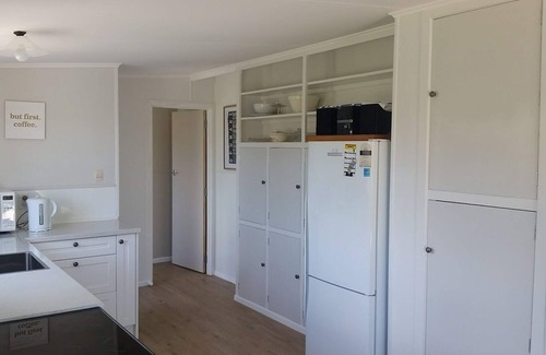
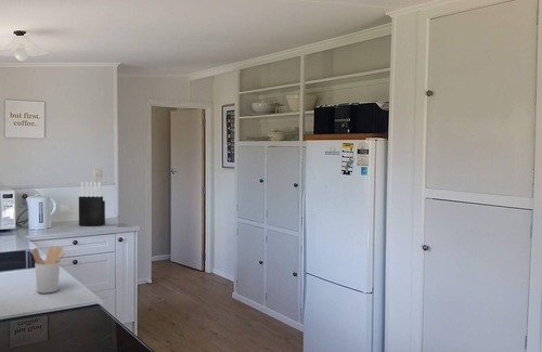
+ knife block (92, 203)
+ utensil holder (50, 268)
